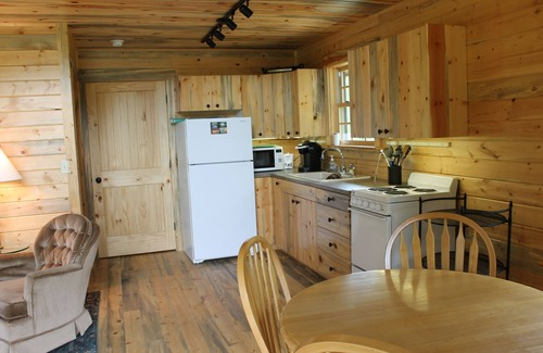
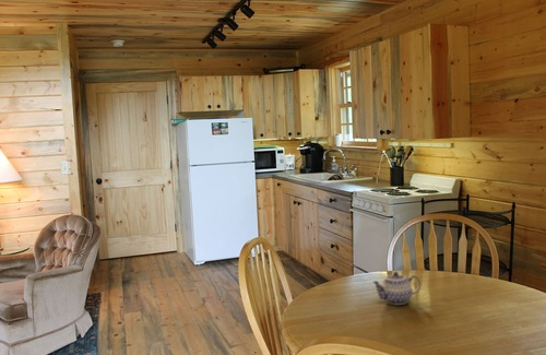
+ teapot (396, 286)
